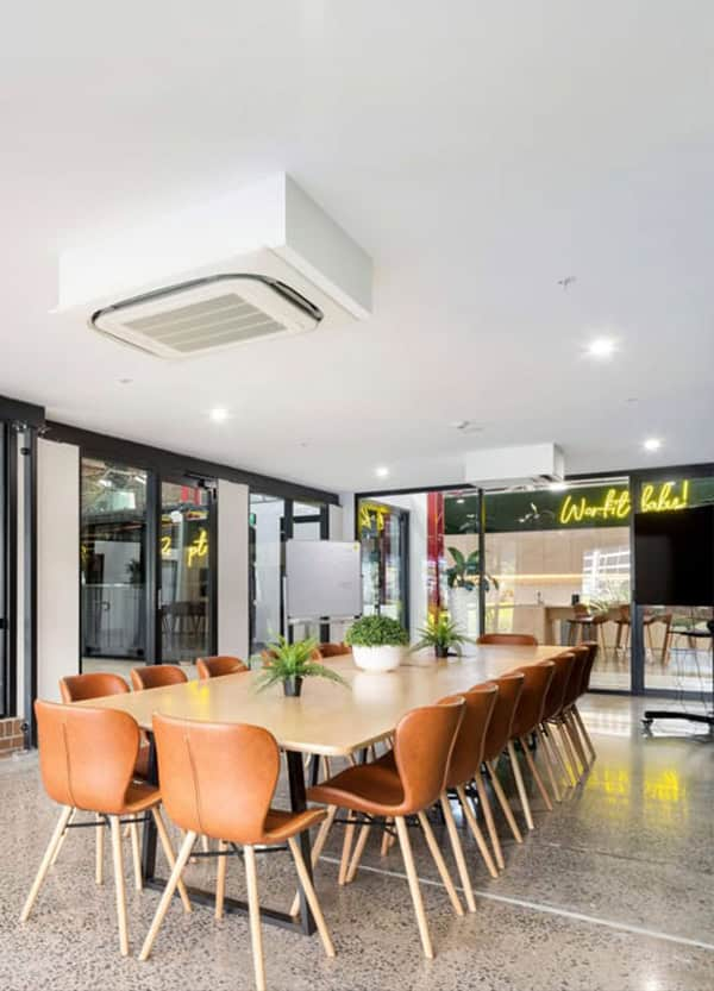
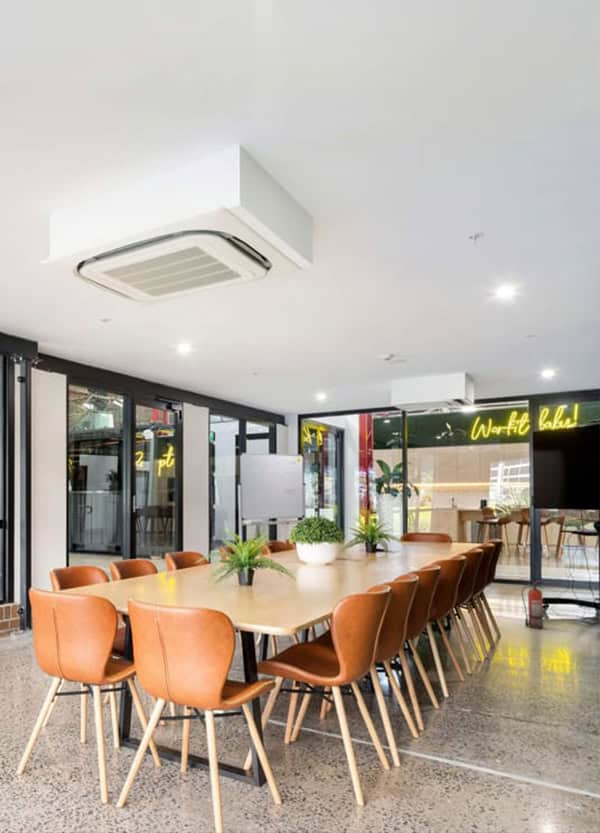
+ fire extinguisher (533, 603)
